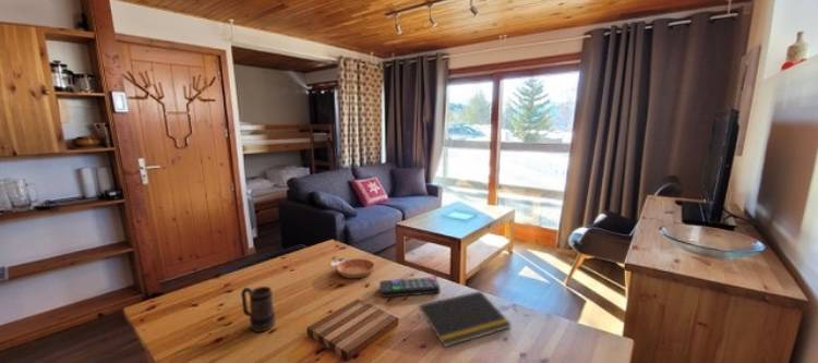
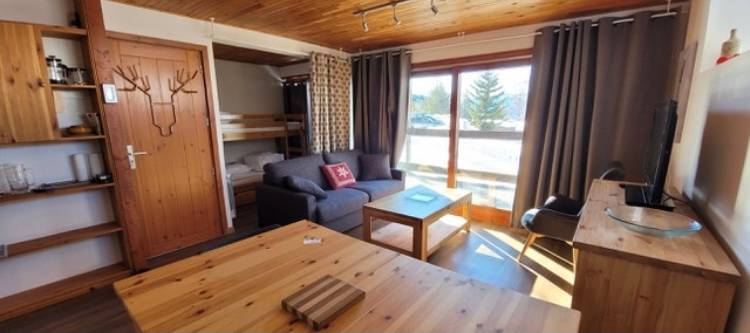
- saucer (356, 268)
- notepad (464, 315)
- mug (257, 306)
- remote control (409, 286)
